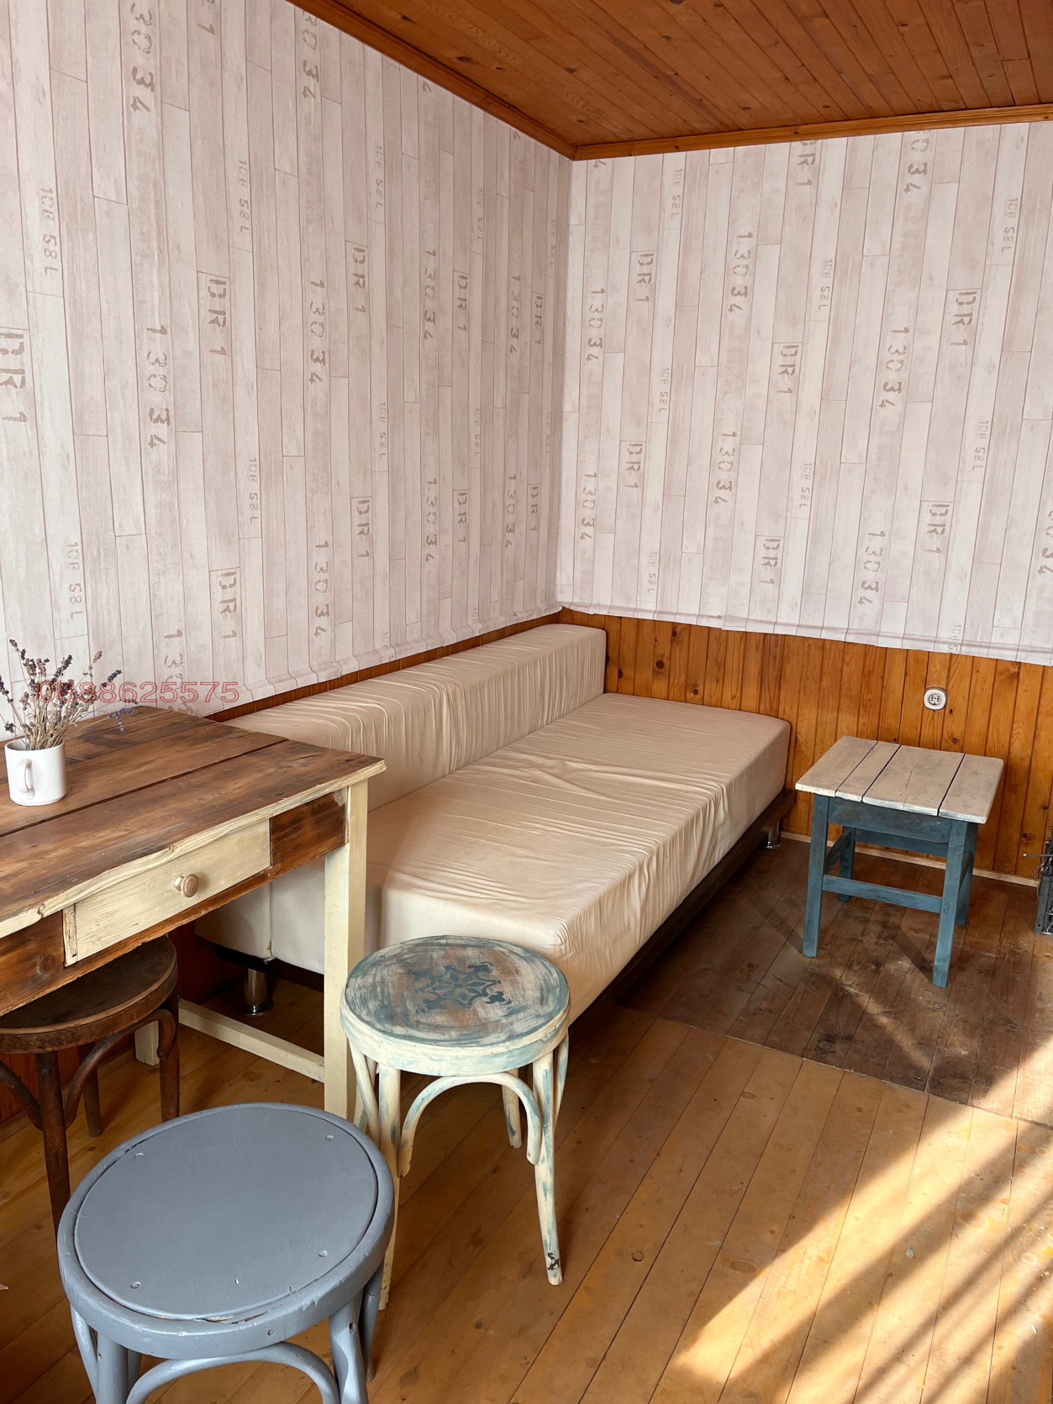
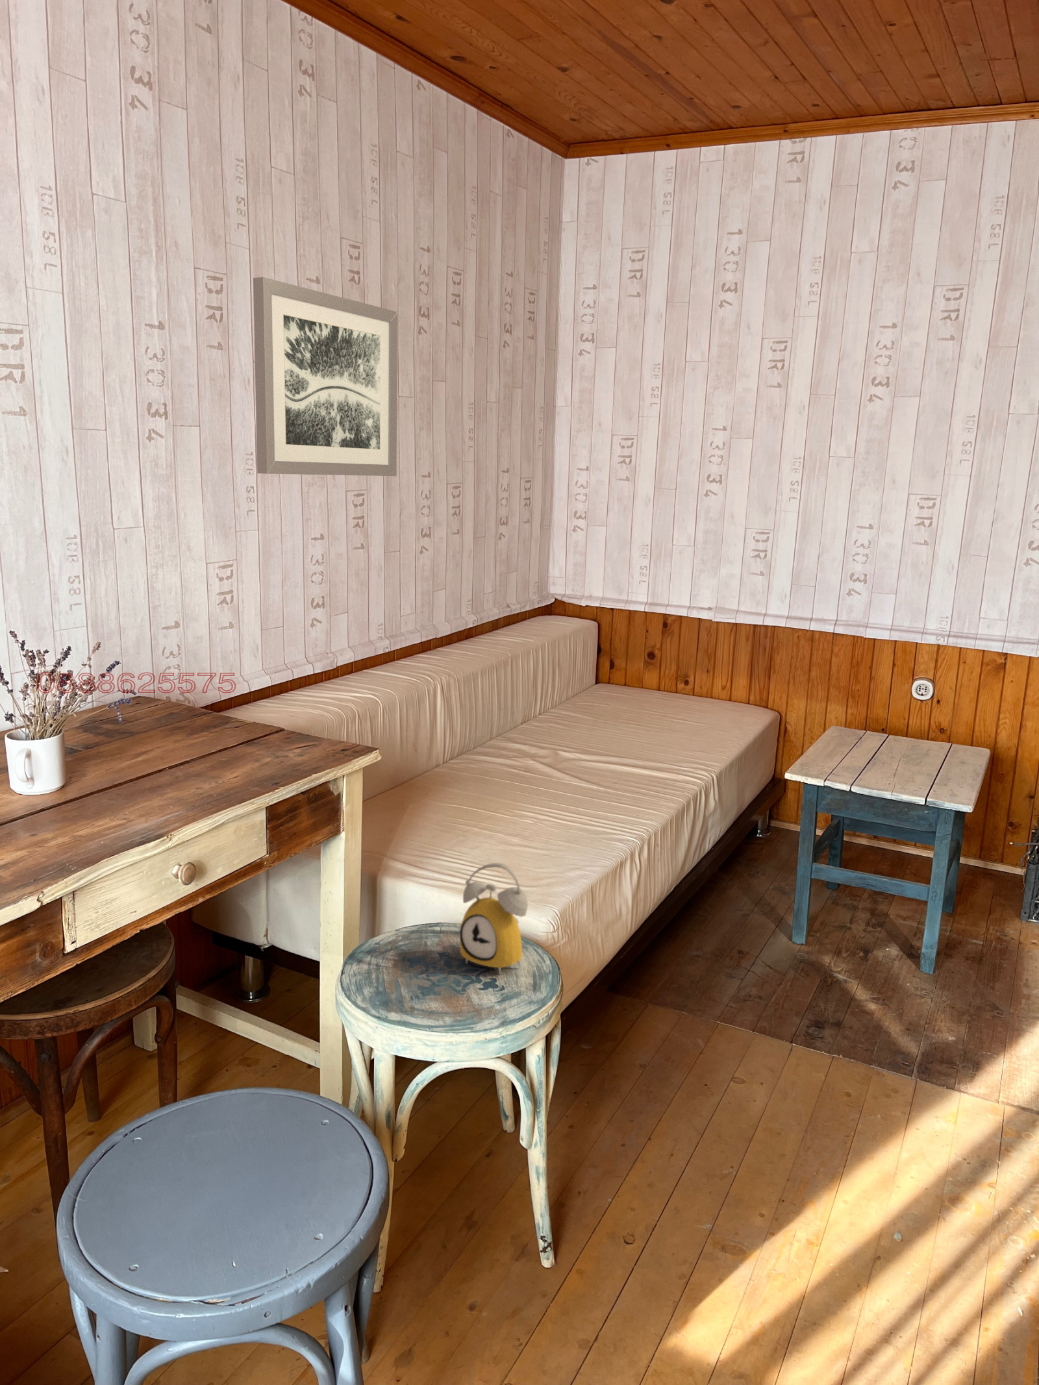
+ alarm clock (500, 910)
+ wall art (332, 387)
